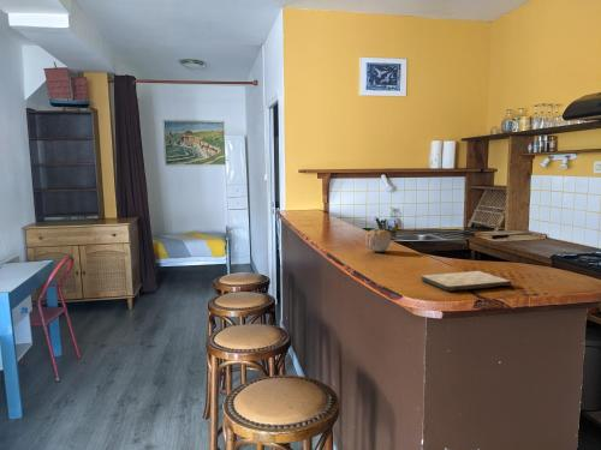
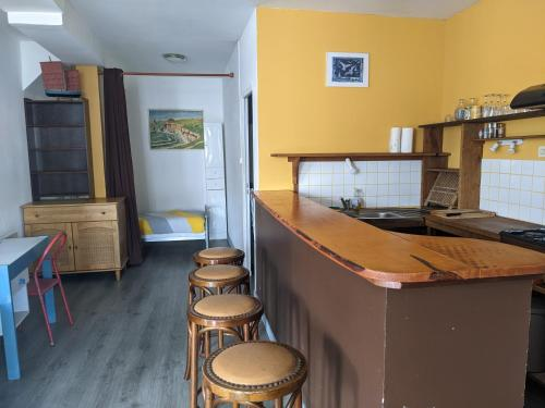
- fruit (377, 240)
- cutting board (464, 280)
